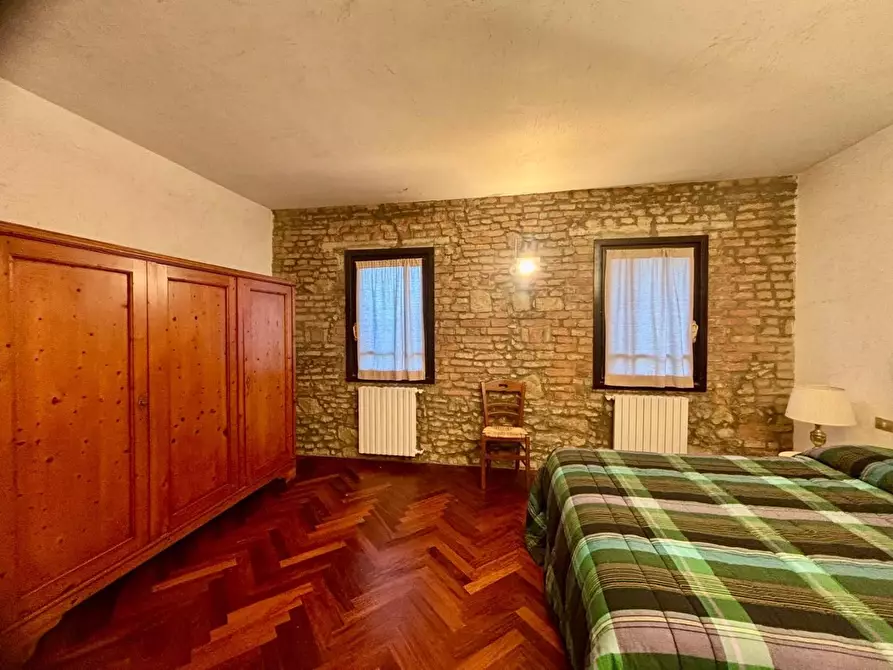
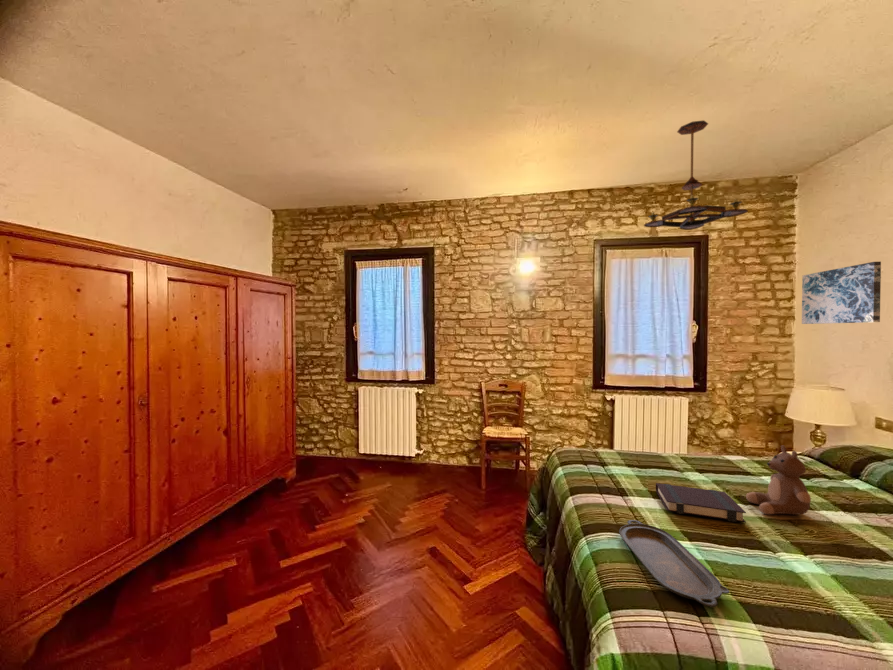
+ book (696, 500)
+ teddy bear (777, 478)
+ wall art (837, 296)
+ chandelier (692, 175)
+ serving tray (664, 558)
